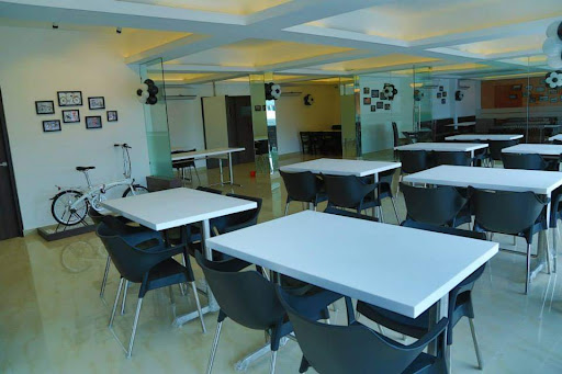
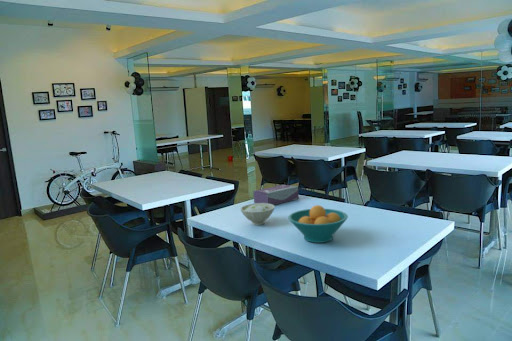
+ fruit bowl (317, 222)
+ bowl (257, 214)
+ tissue box (276, 194)
